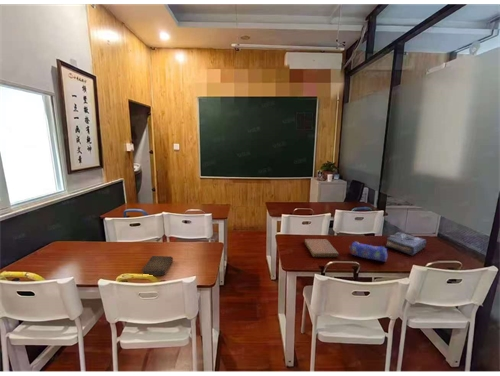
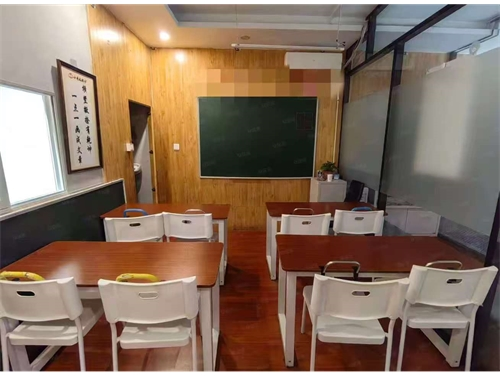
- book (158, 265)
- pencil case (368, 250)
- notebook (320, 247)
- book (406, 242)
